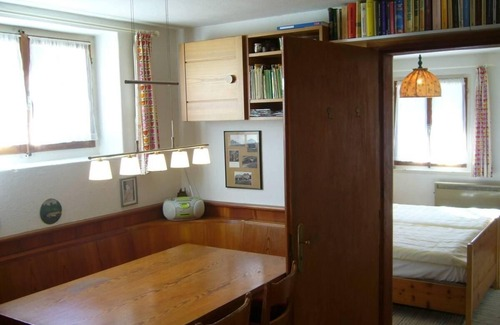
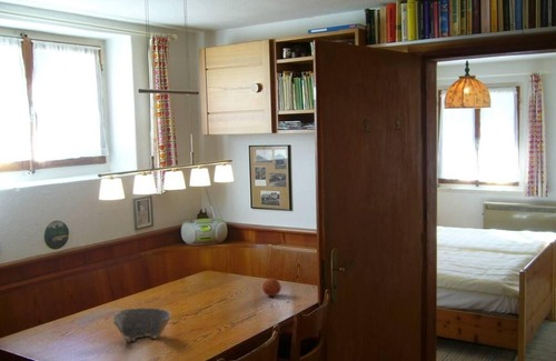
+ bowl (143, 324)
+ fruit (271, 287)
